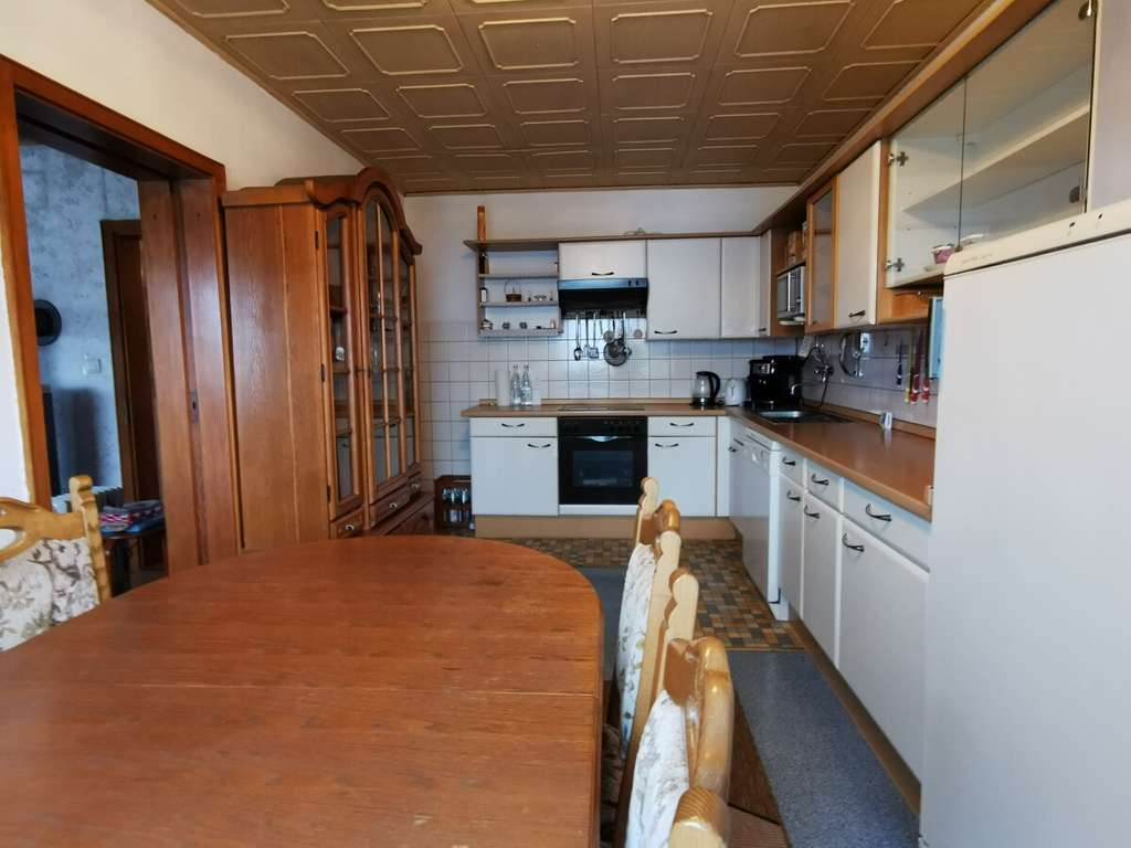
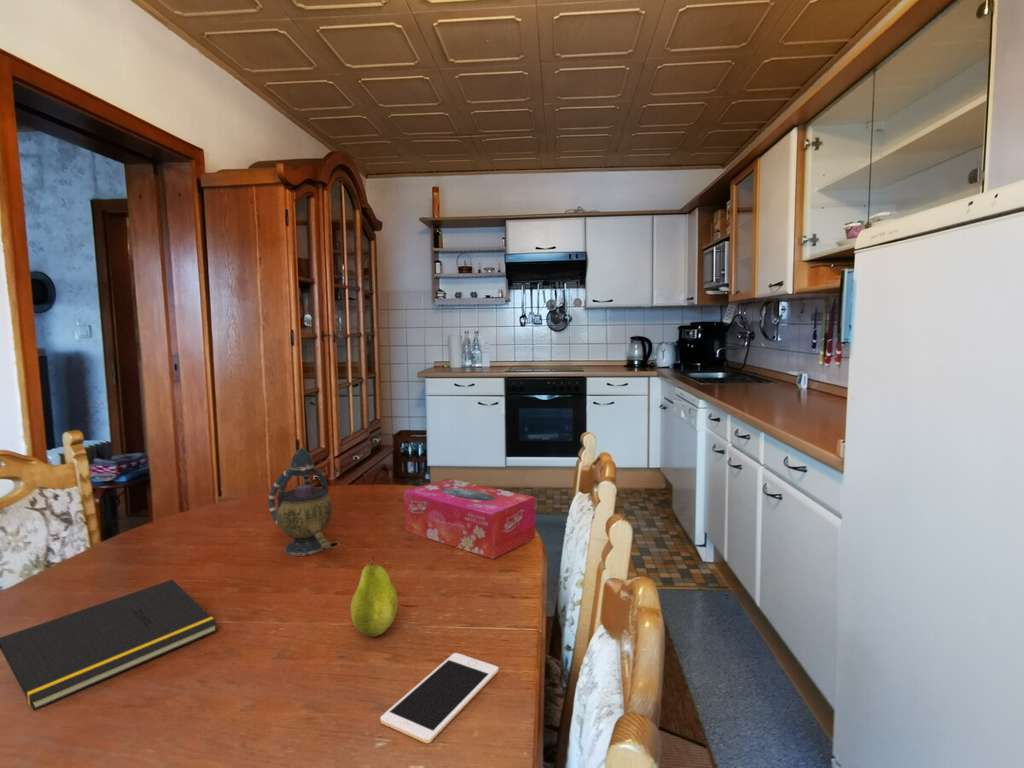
+ cell phone (443, 692)
+ notepad (114, 634)
+ tissue box (467, 514)
+ teapot (309, 501)
+ fruit (374, 598)
